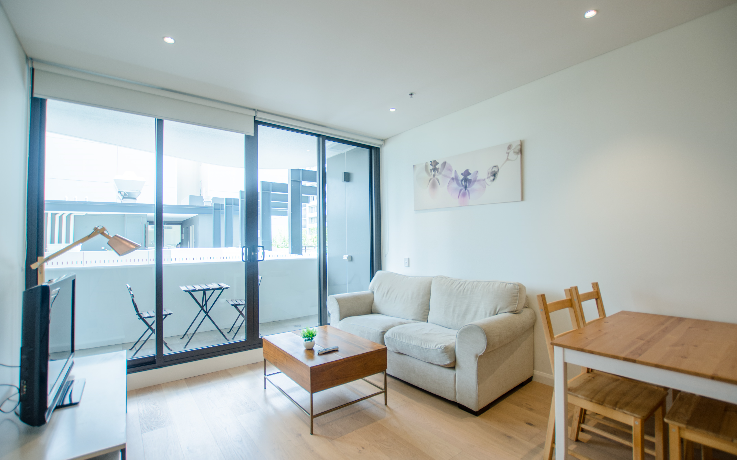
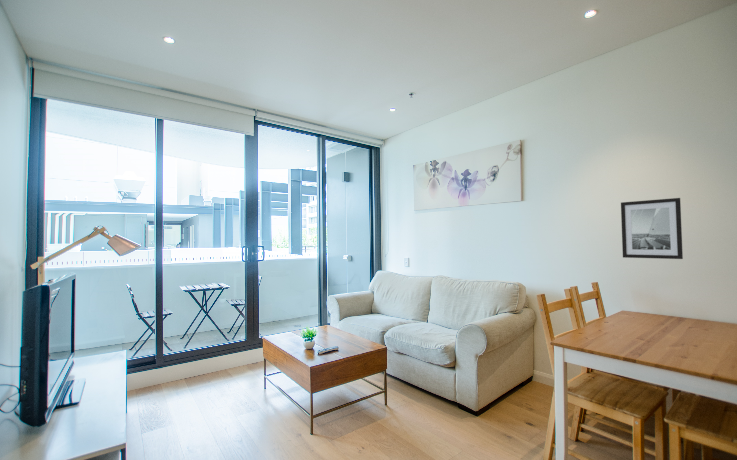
+ wall art (650, 229)
